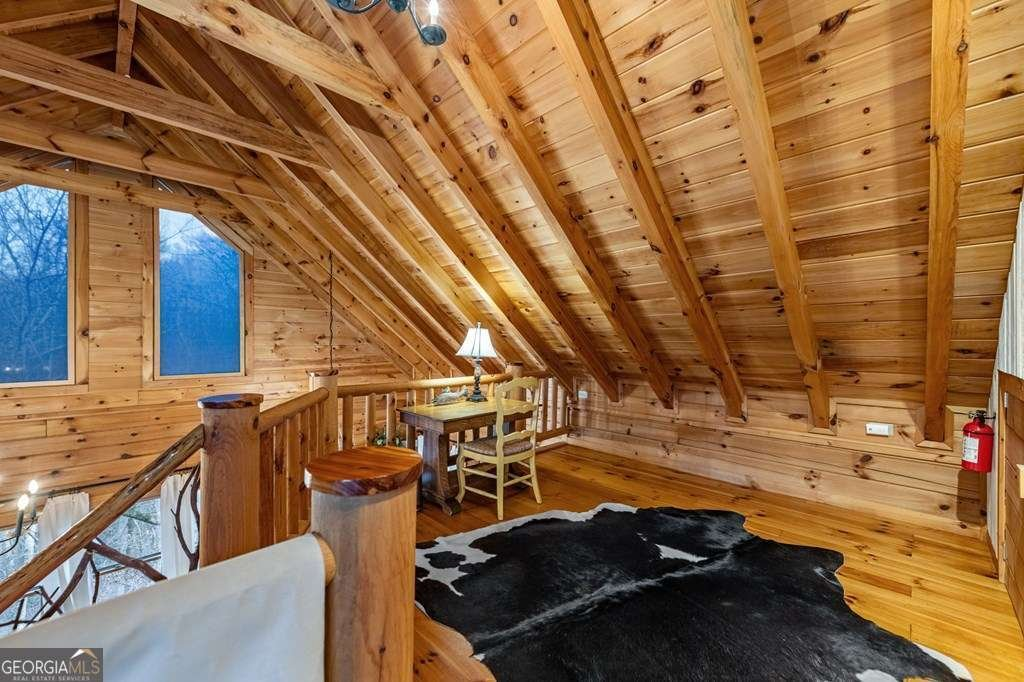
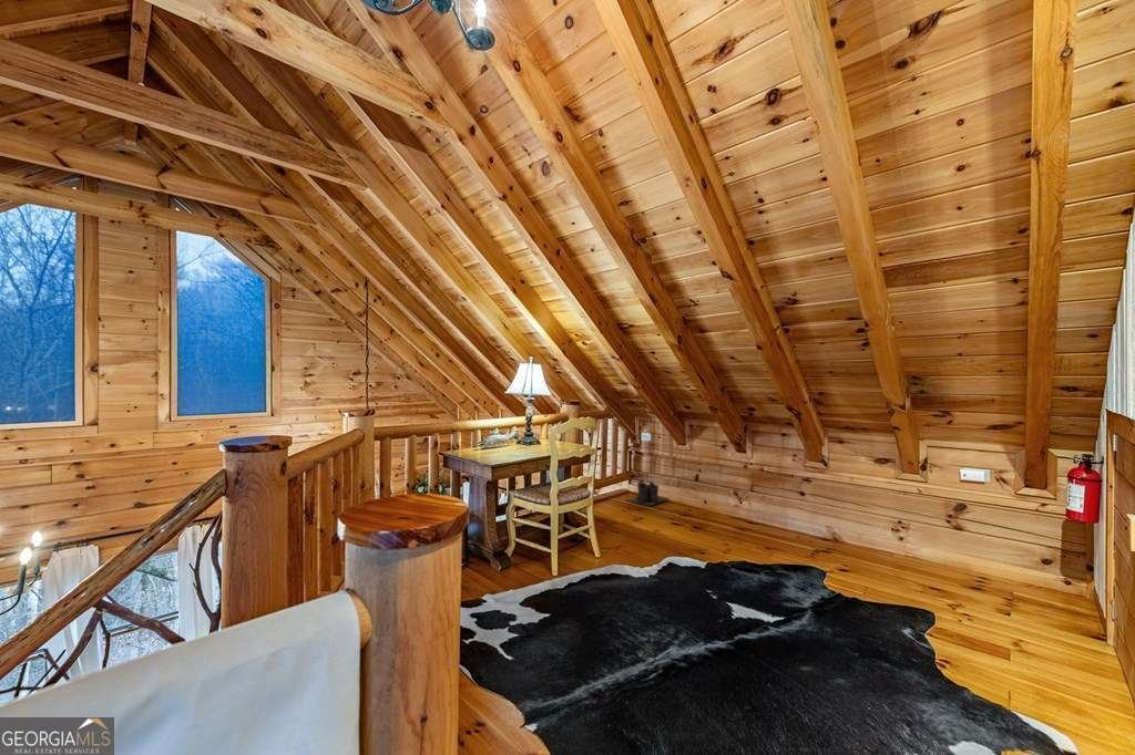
+ boots (647, 490)
